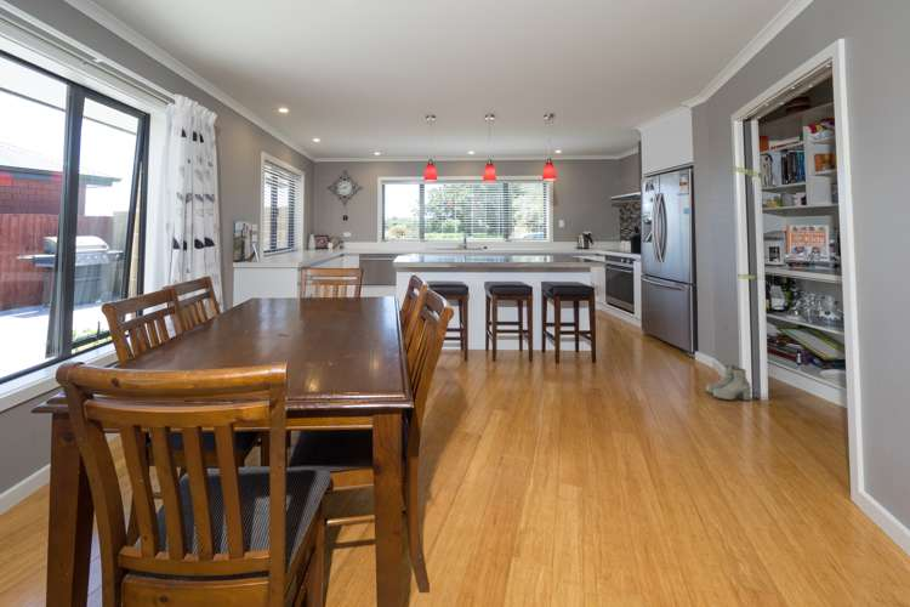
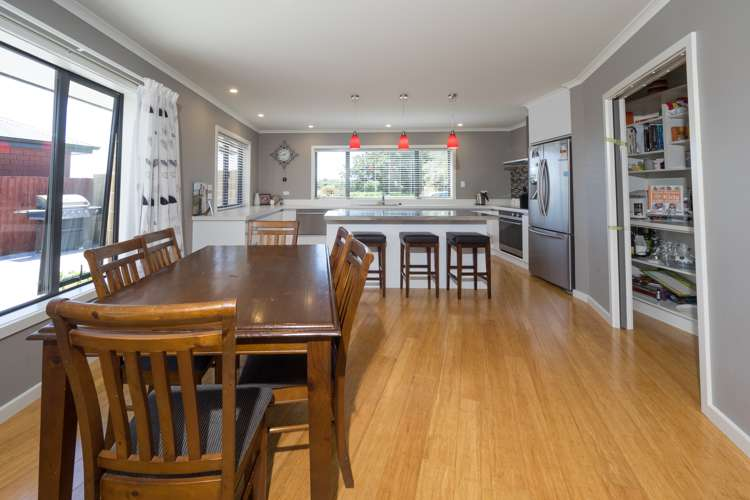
- boots (728, 381)
